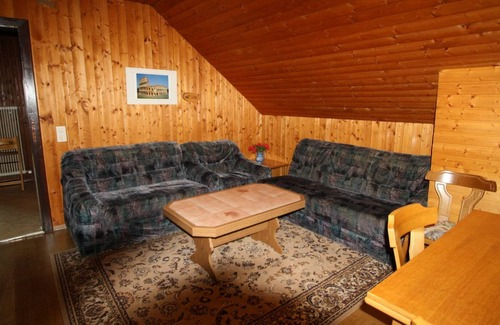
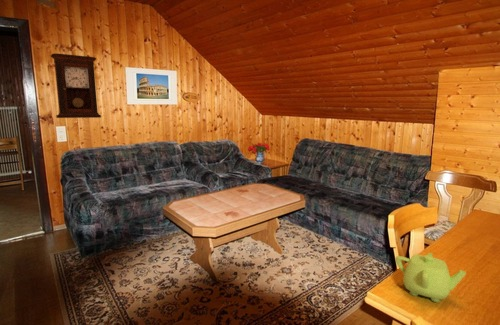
+ teapot (428, 274)
+ pendulum clock (77, 87)
